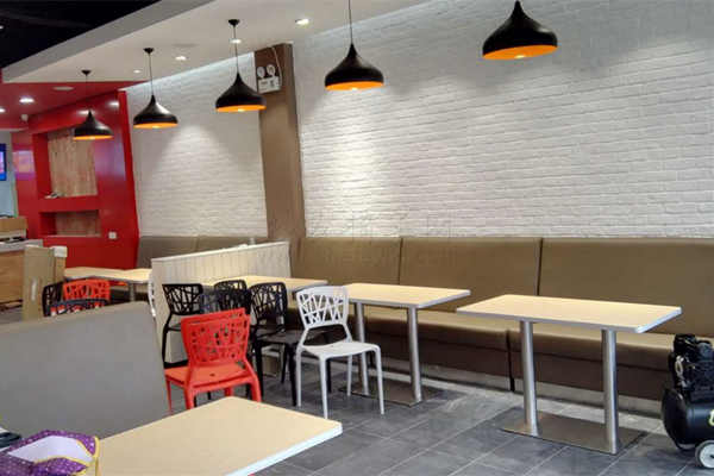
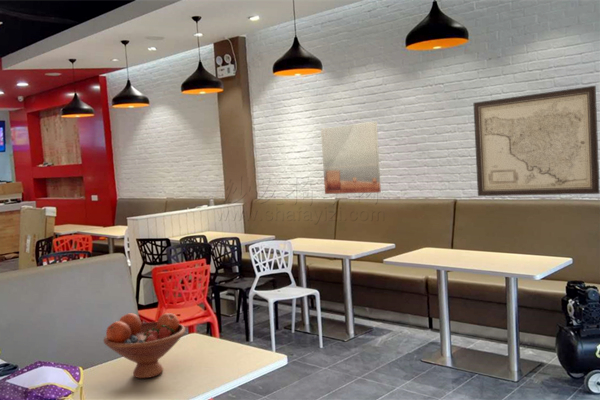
+ wall art (532, 145)
+ fruit bowl (146, 345)
+ wall art (349, 159)
